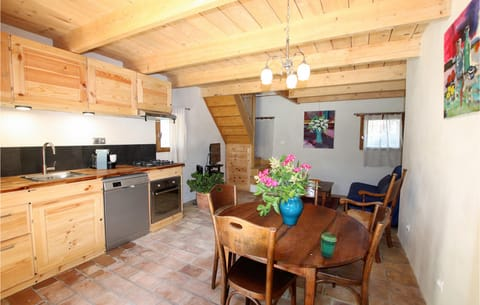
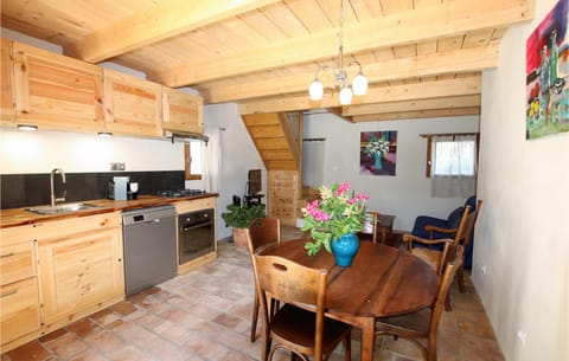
- cup (328, 245)
